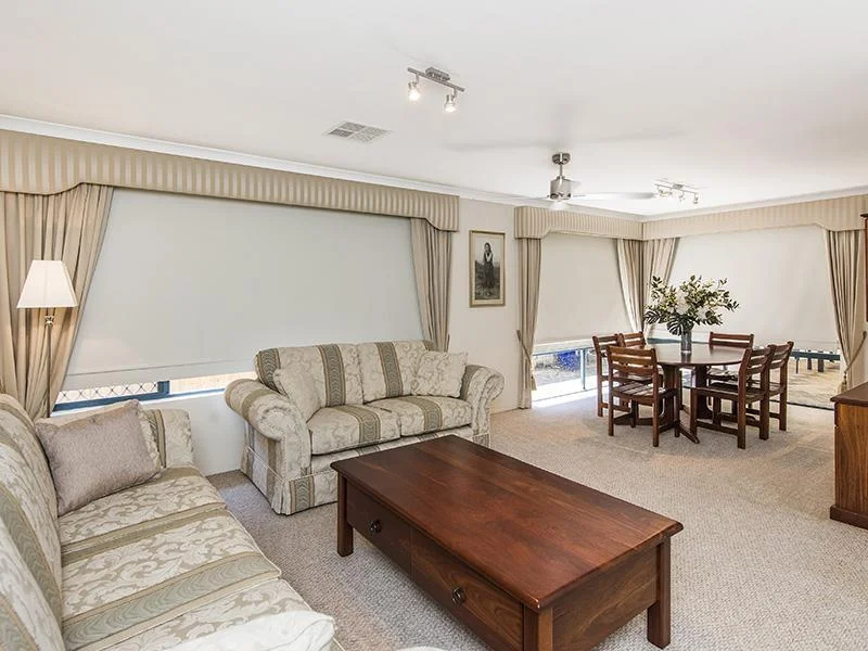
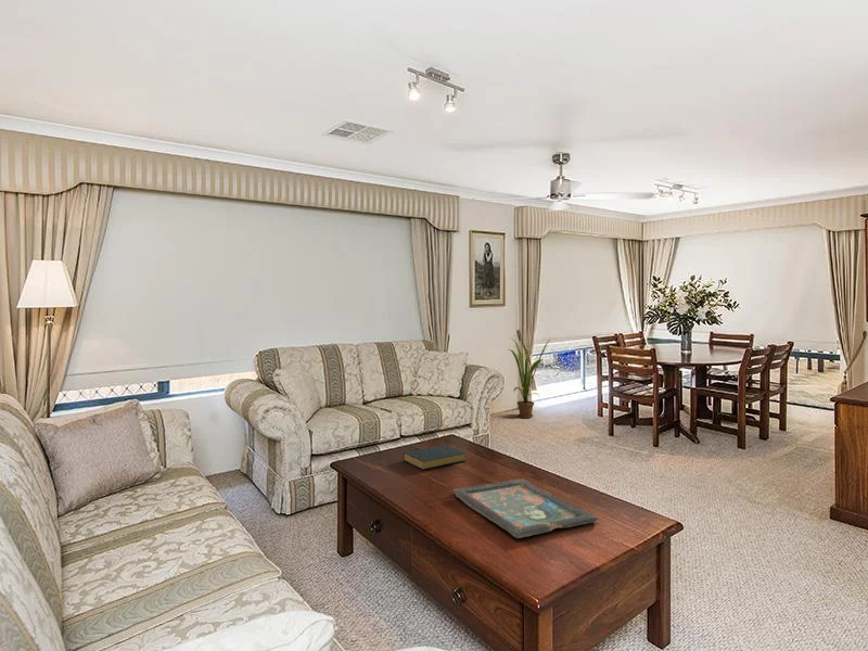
+ decorative tray (520, 505)
+ hardback book (434, 456)
+ house plant (521, 376)
